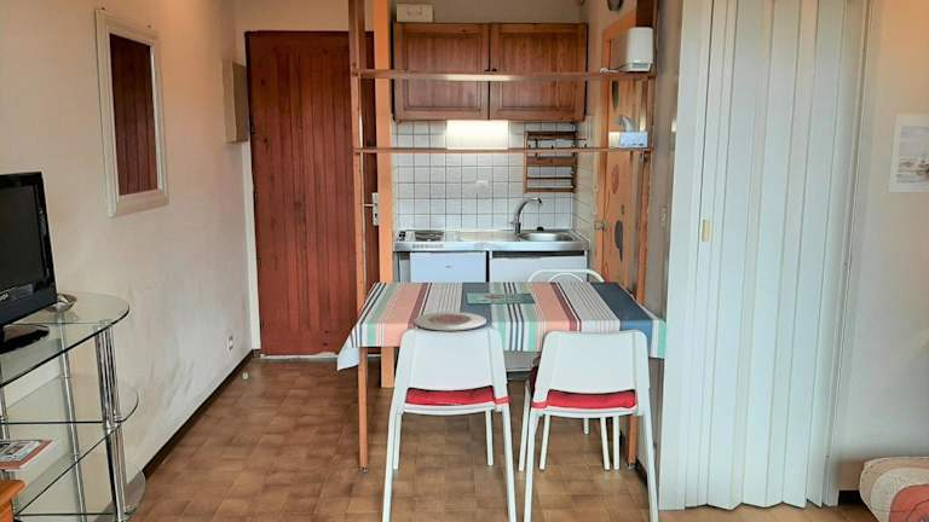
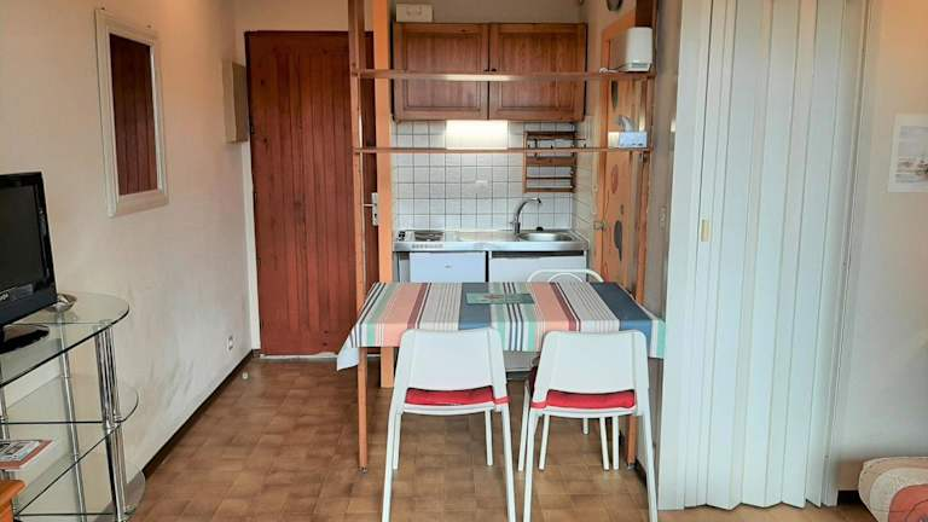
- plate (450, 320)
